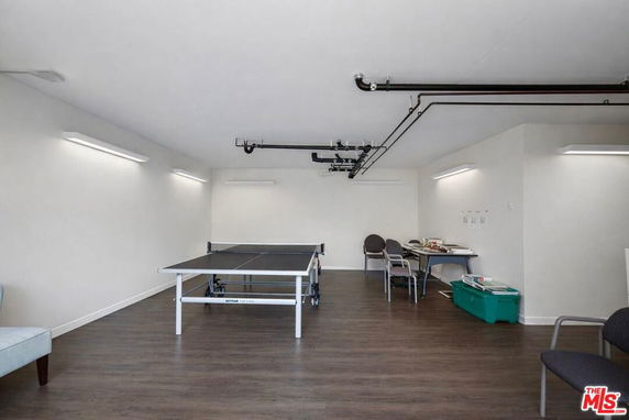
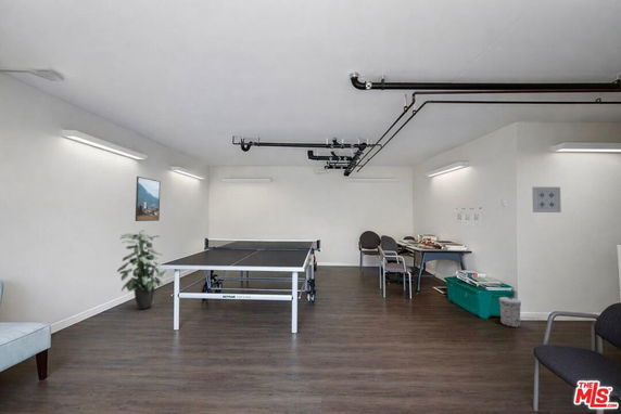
+ wall art (546, 199)
+ trash can (509, 310)
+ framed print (148, 199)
+ indoor plant (141, 268)
